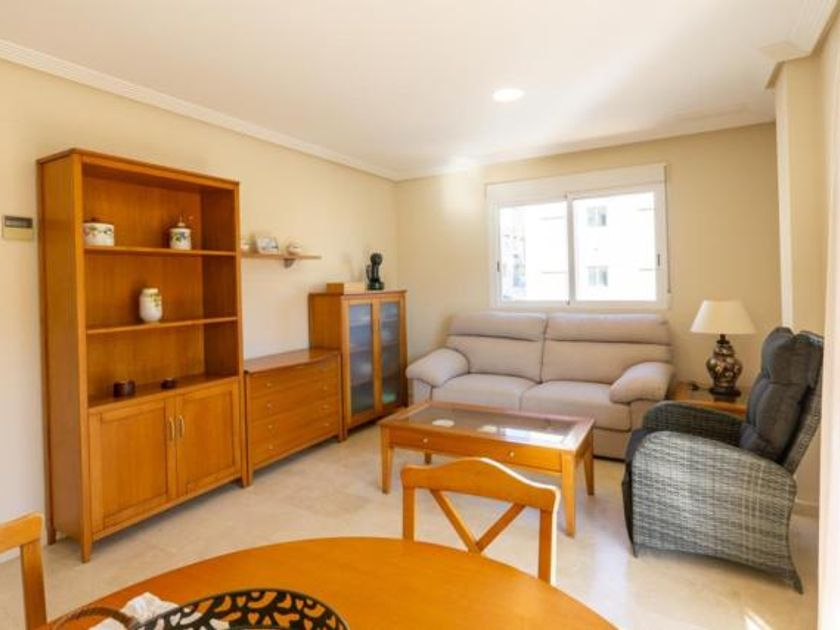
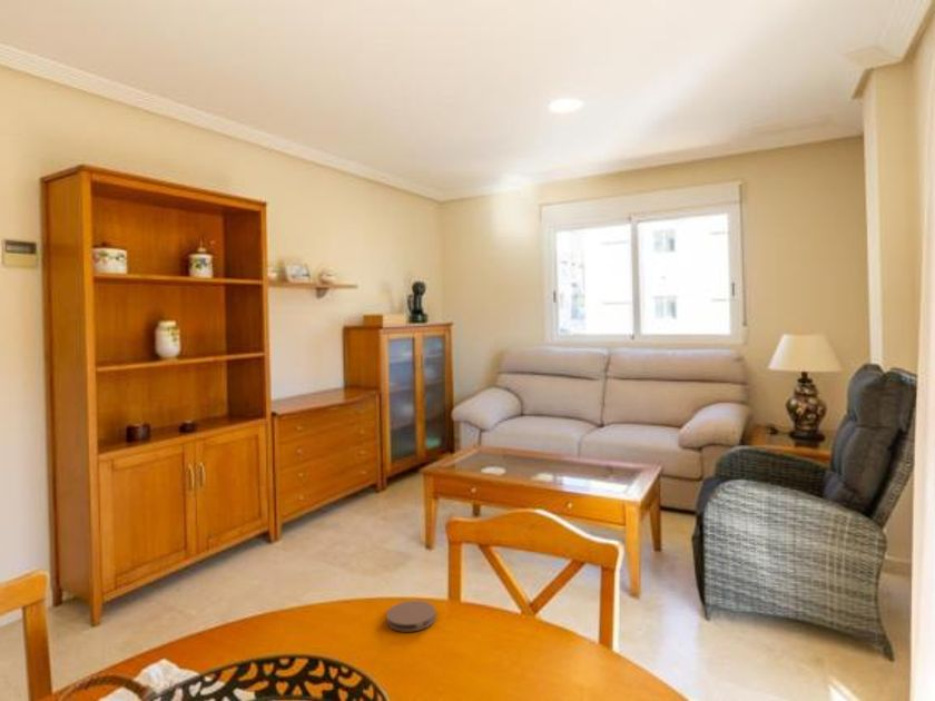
+ coaster (411, 615)
